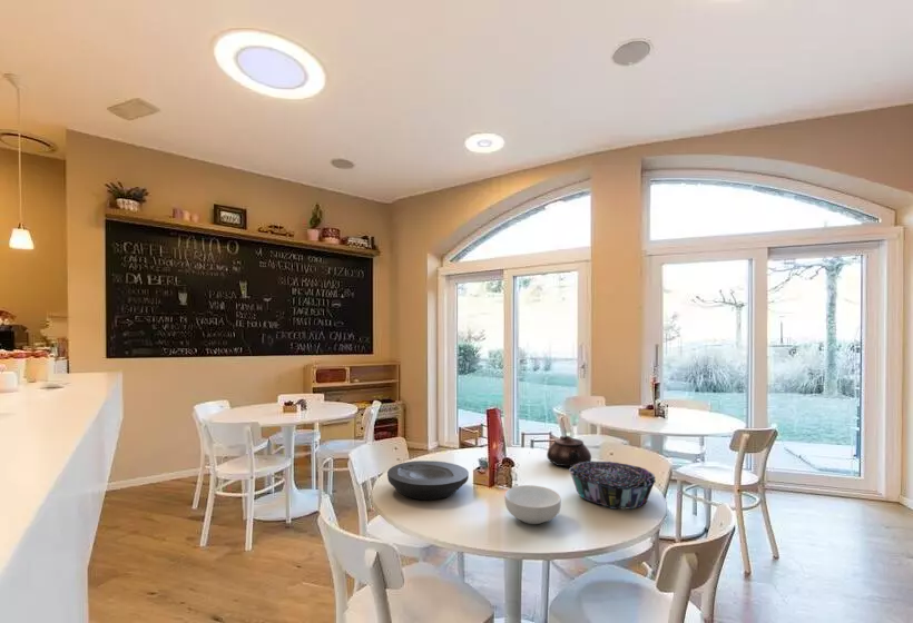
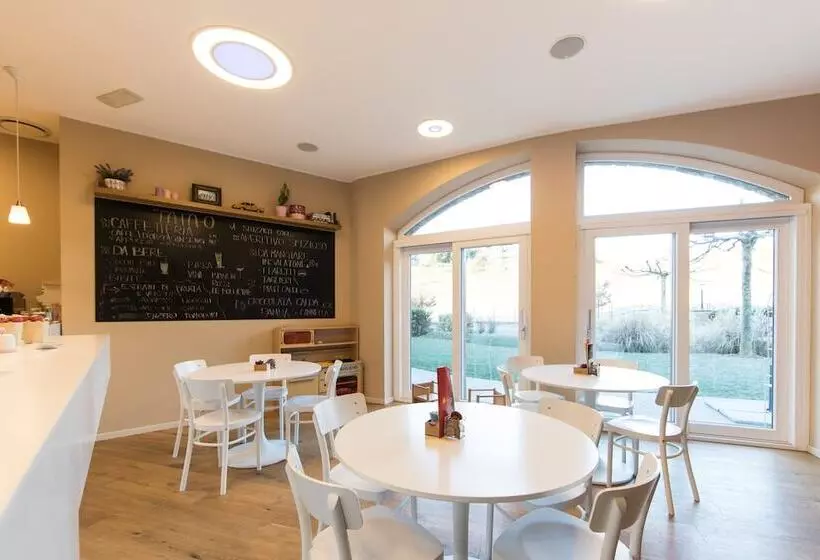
- teapot (569, 448)
- cereal bowl (532, 506)
- plate (428, 479)
- decorative bowl (611, 485)
